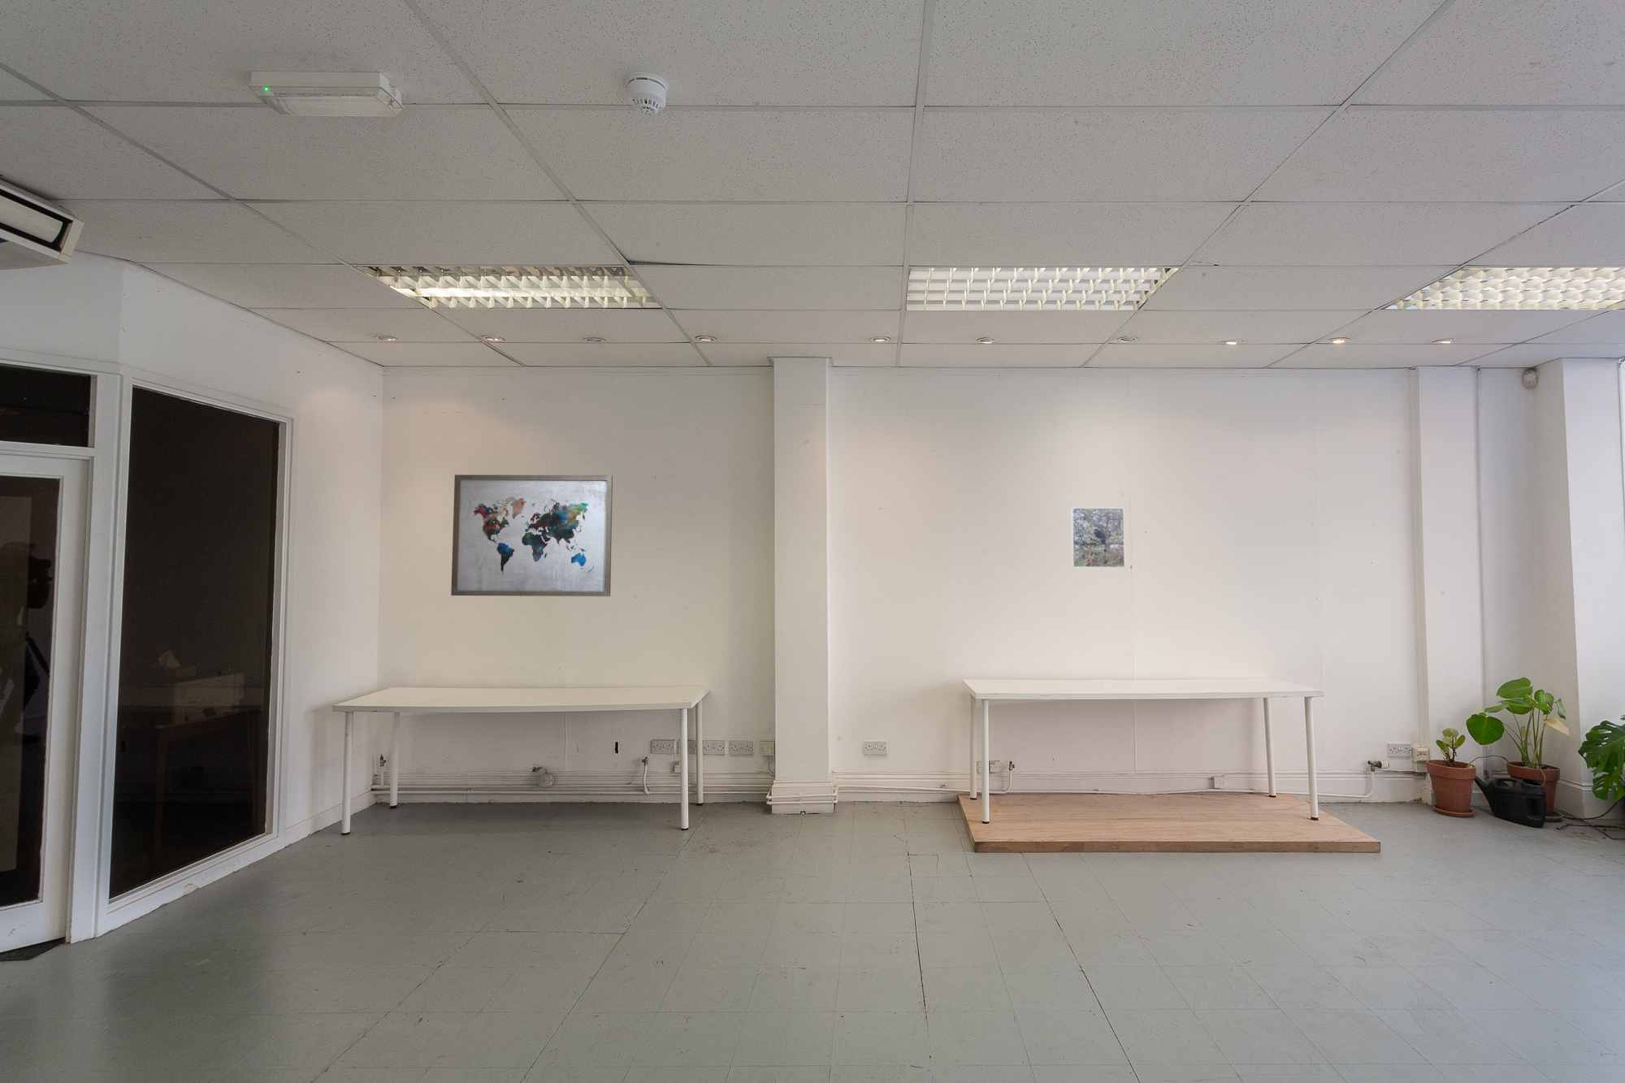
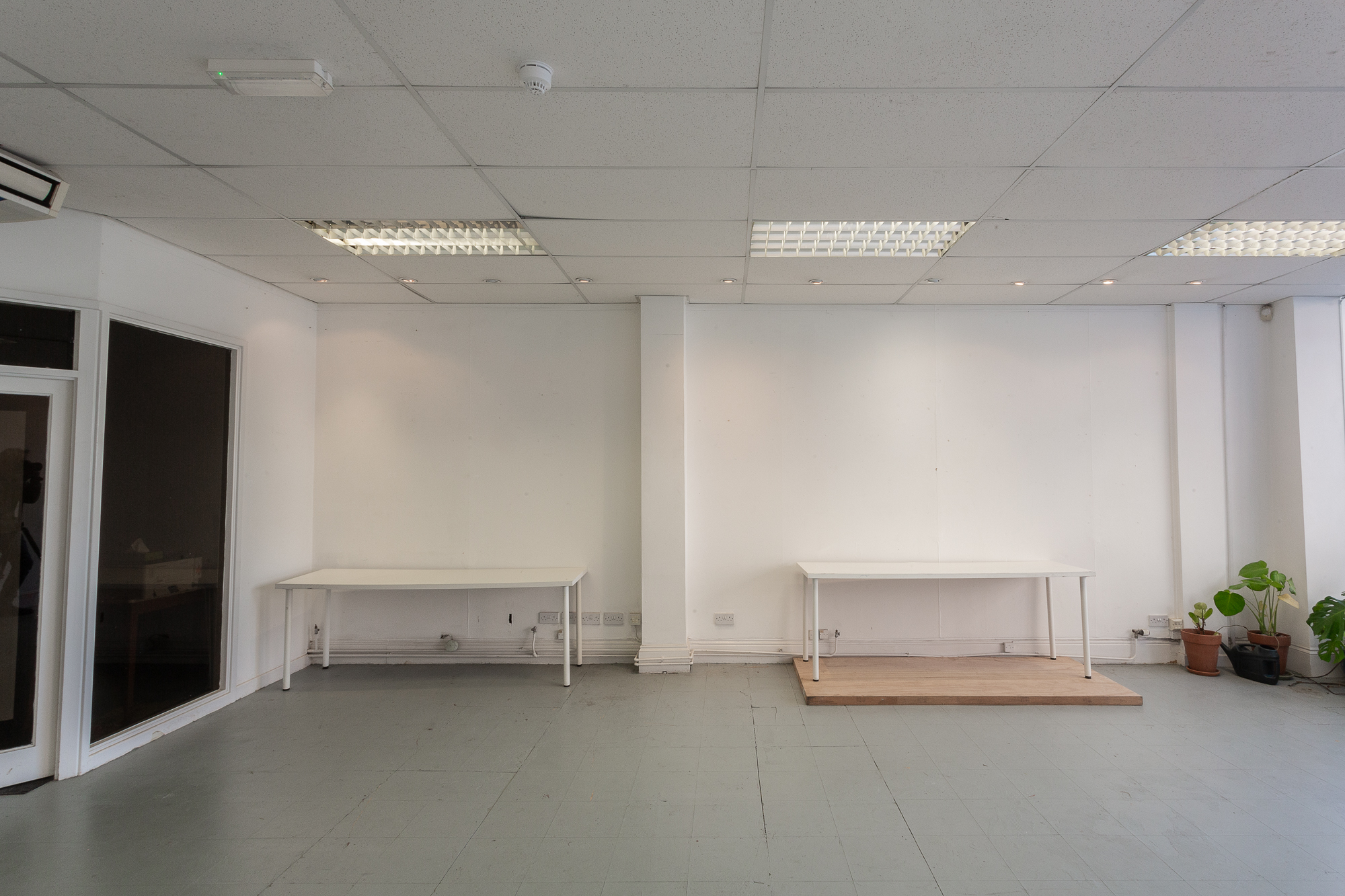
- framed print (1097, 537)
- wall art (532, 534)
